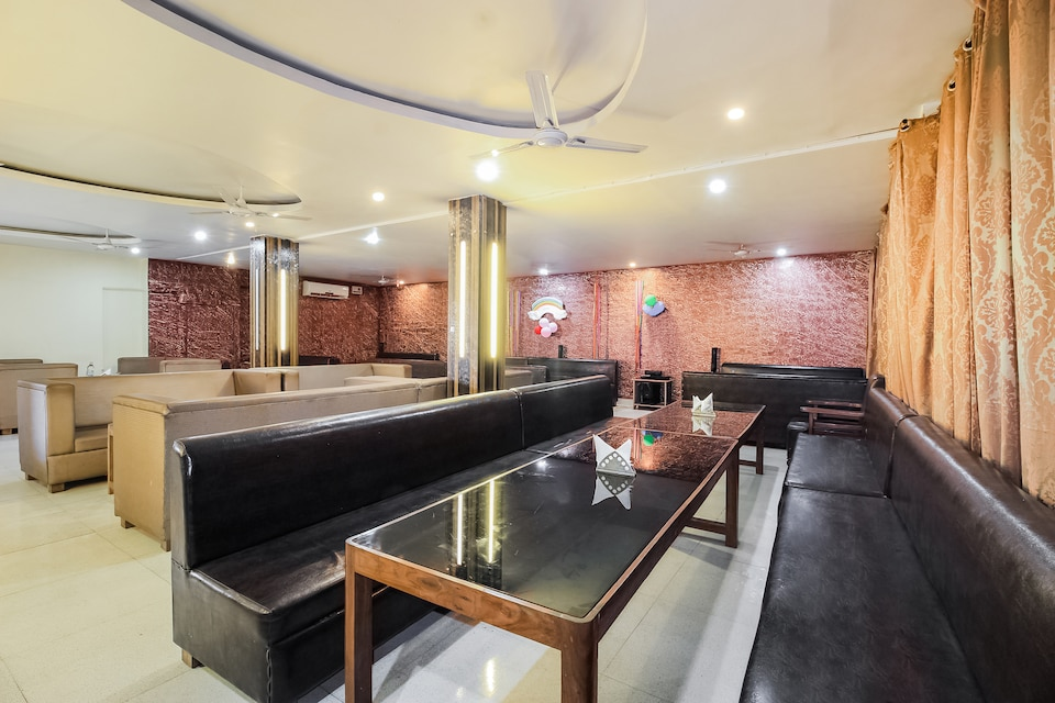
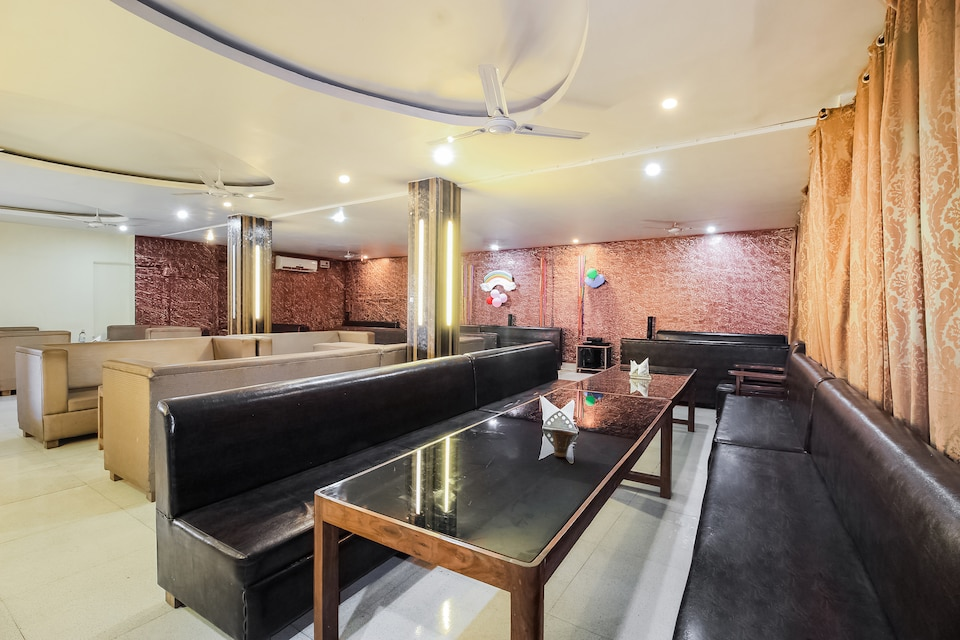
+ cup (562, 443)
